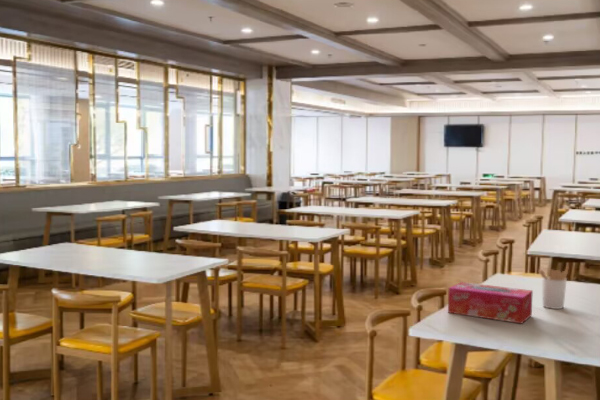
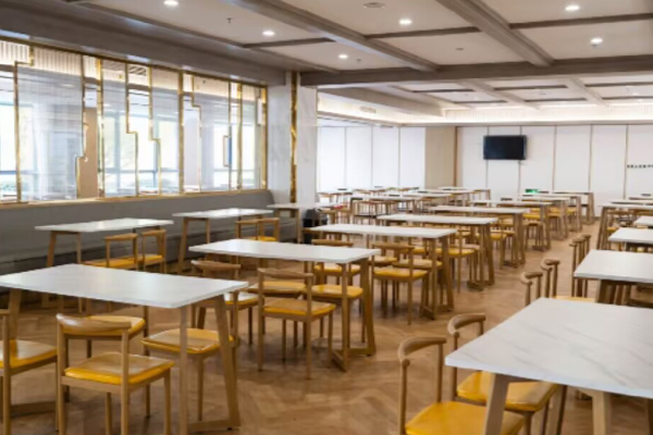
- tissue box (489, 301)
- utensil holder (555, 286)
